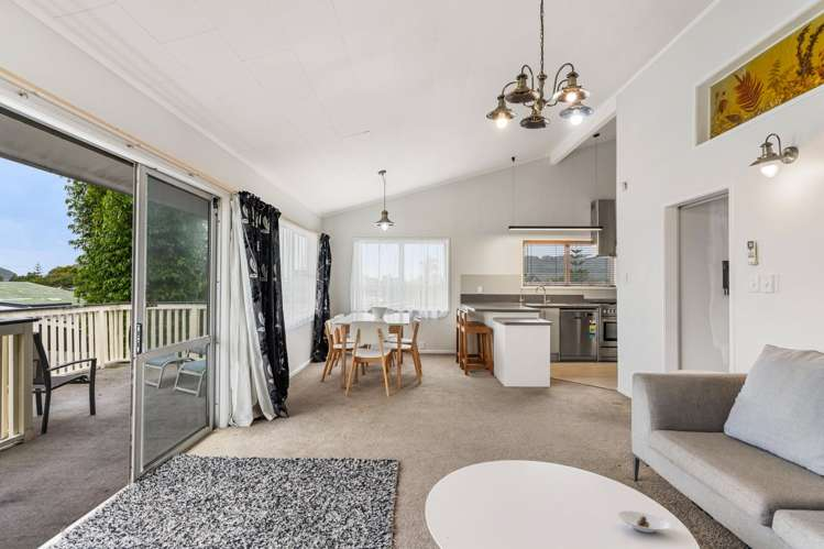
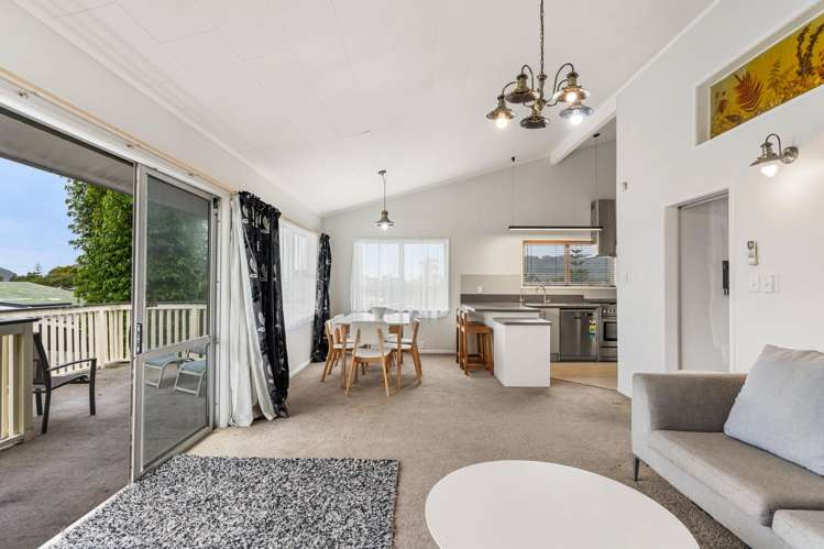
- saucer (642, 523)
